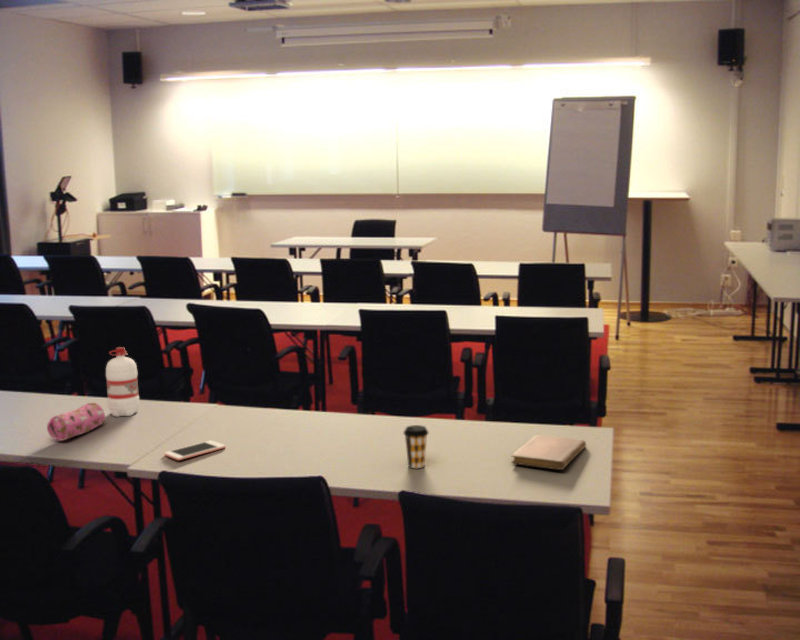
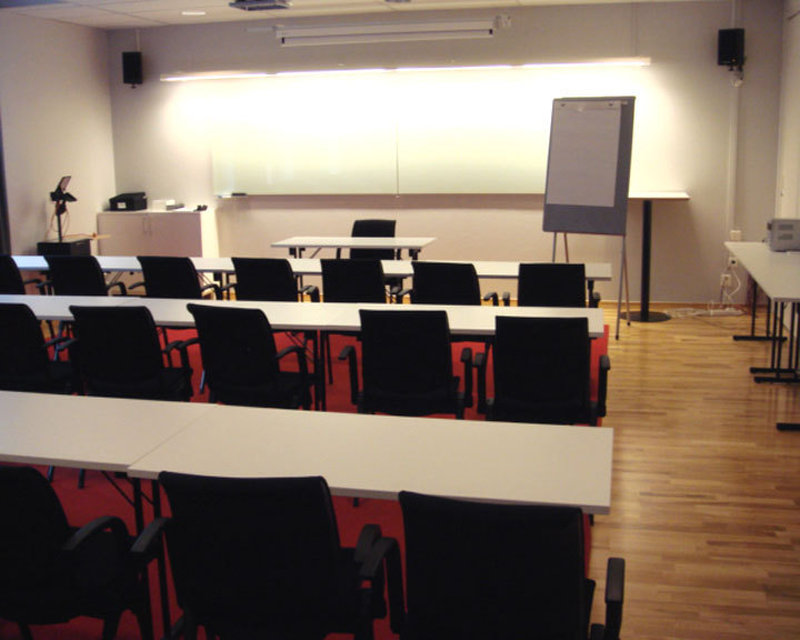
- cell phone (195, 450)
- notebook (549, 451)
- water bottle (122, 381)
- coffee cup (416, 446)
- pencil case (76, 421)
